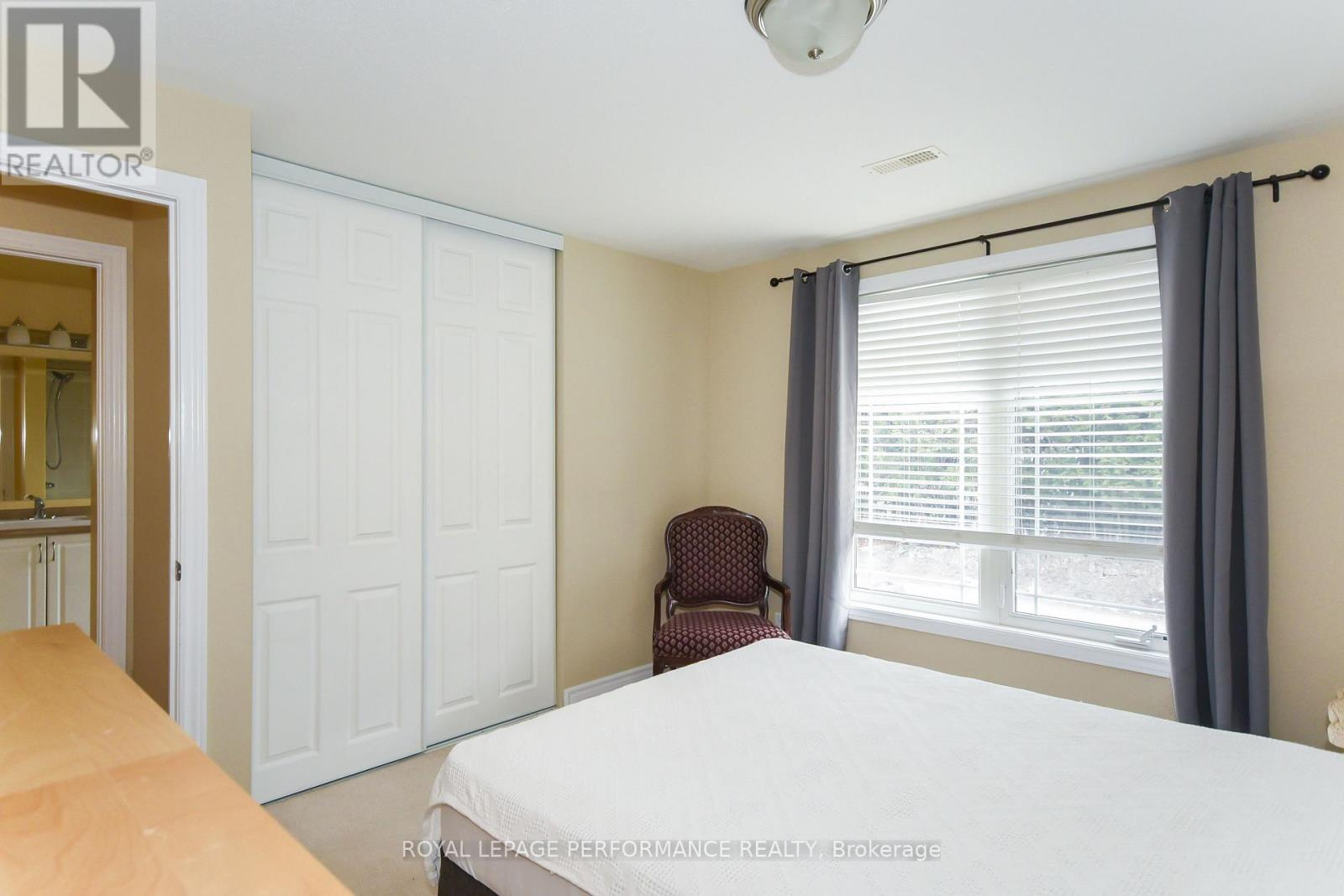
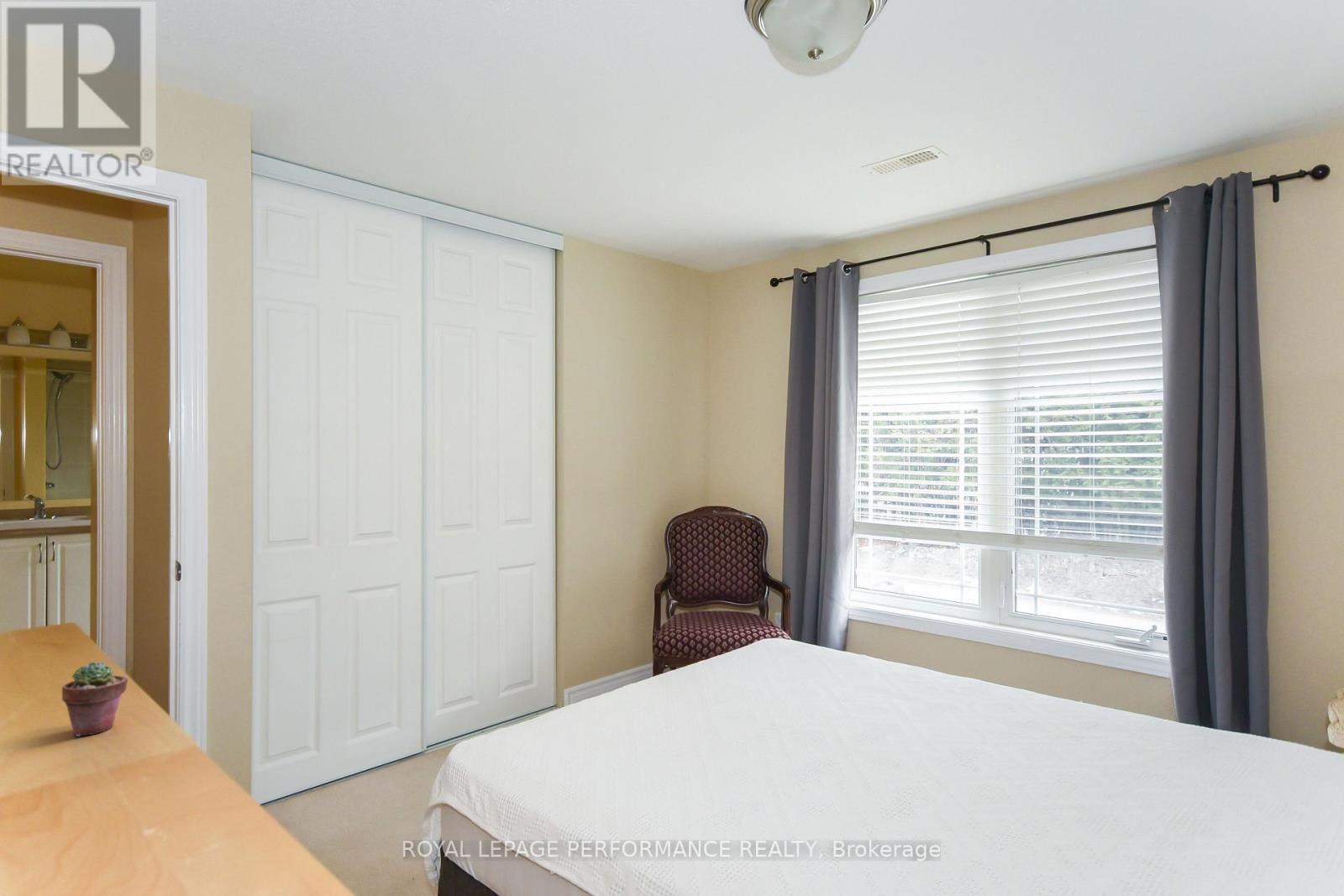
+ potted succulent (94, 695)
